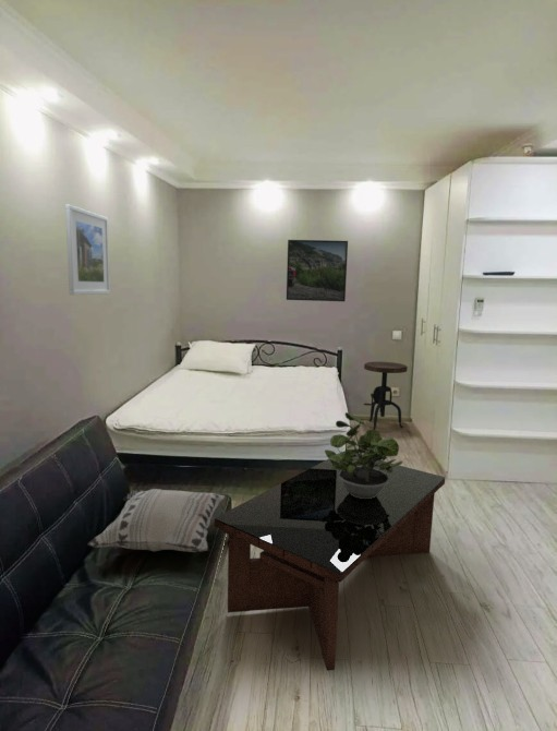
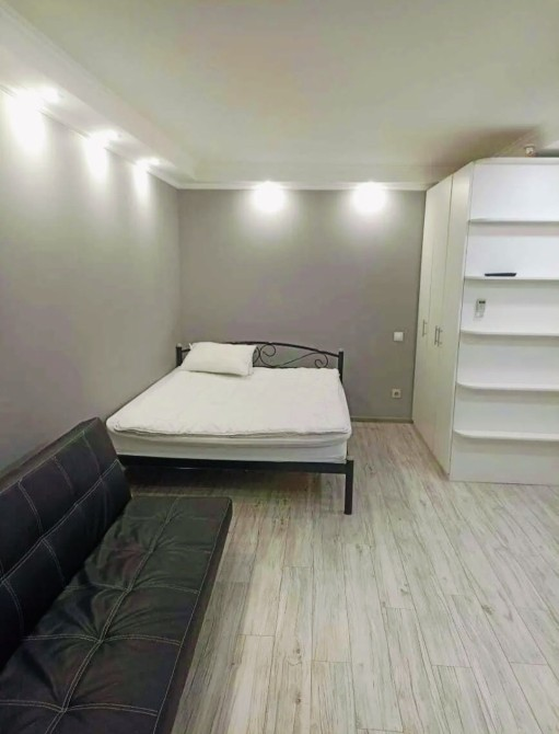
- decorative pillow (164, 517)
- potted plant (363, 455)
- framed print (89, 253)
- side table (384, 396)
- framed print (316, 271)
- coffee table (340, 538)
